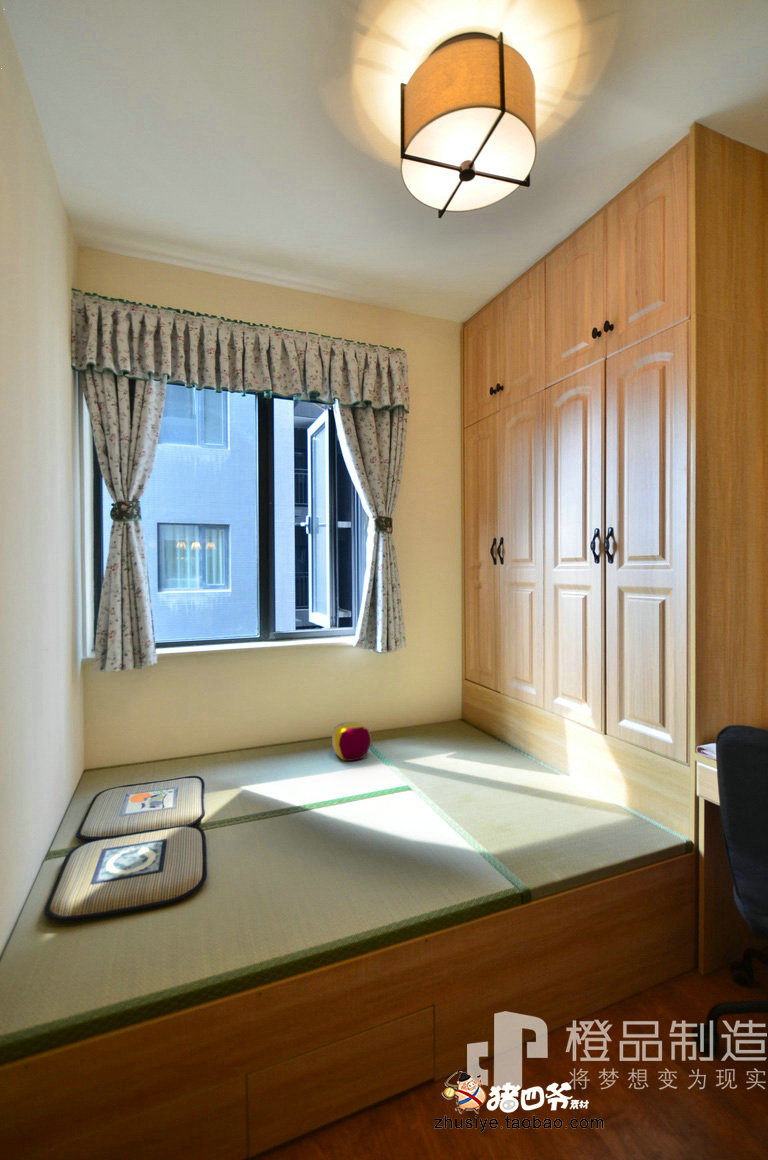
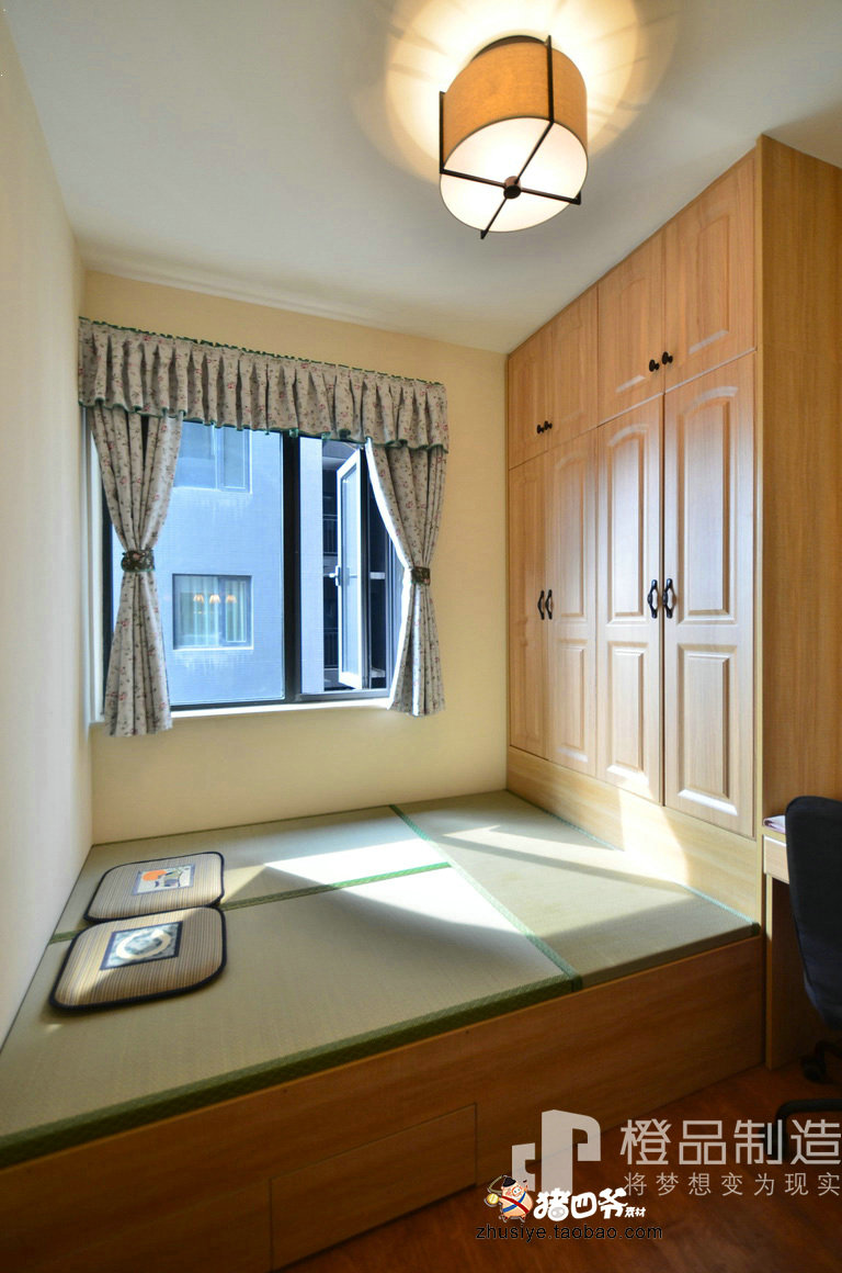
- ball (349, 739)
